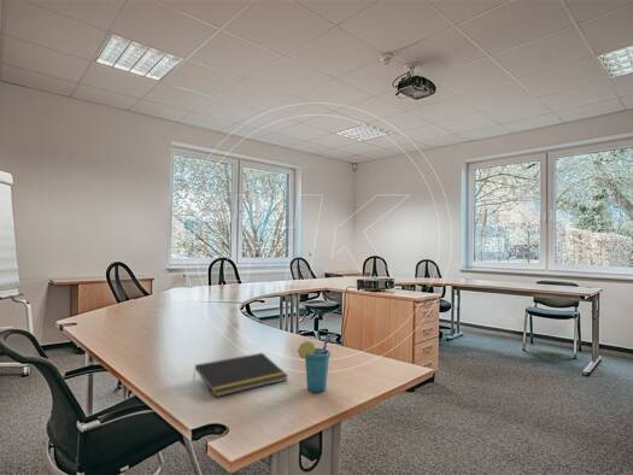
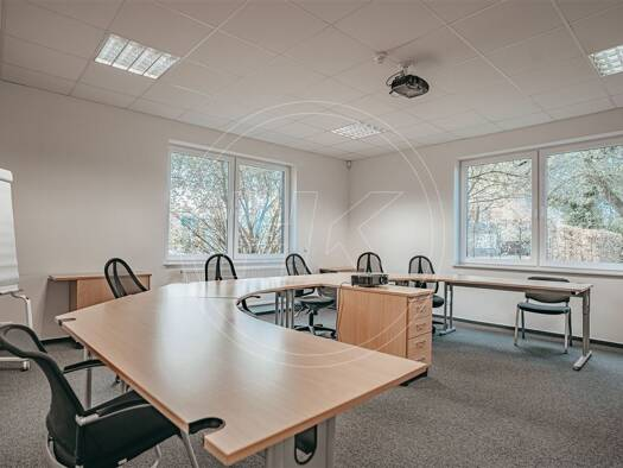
- cup (318, 362)
- notepad (241, 371)
